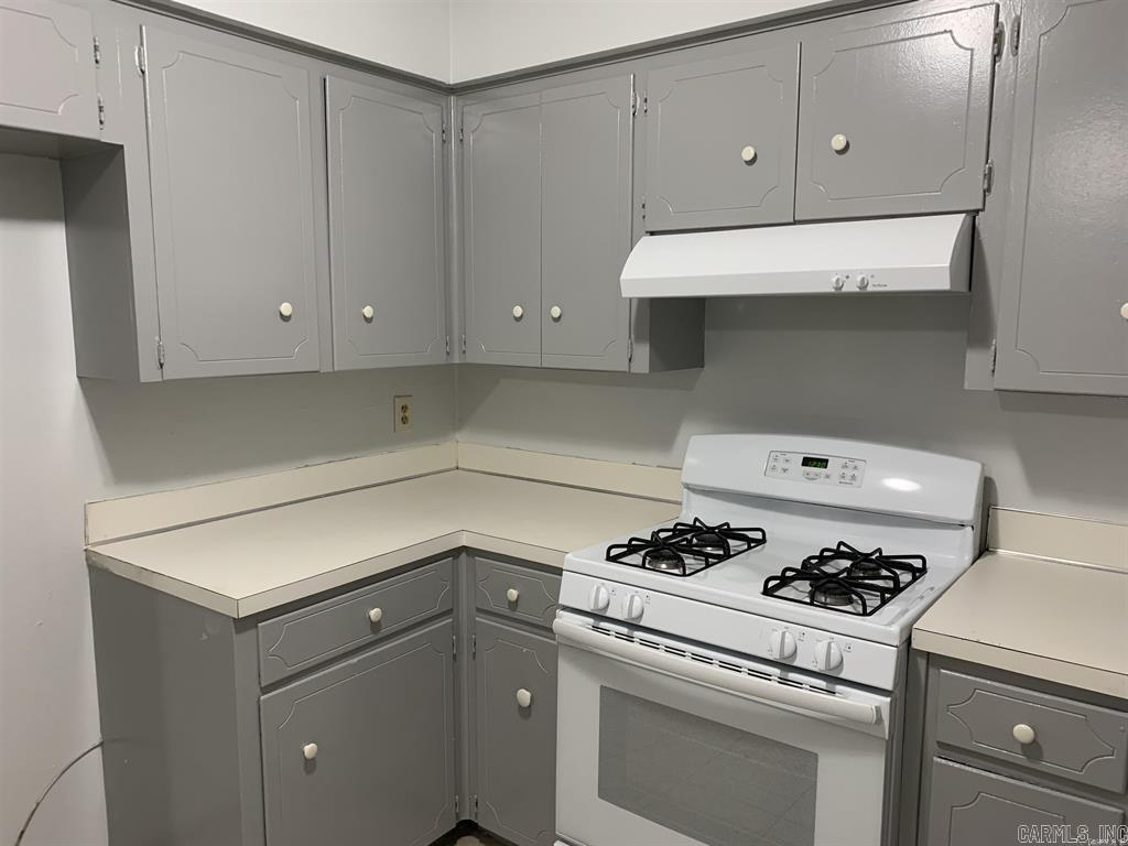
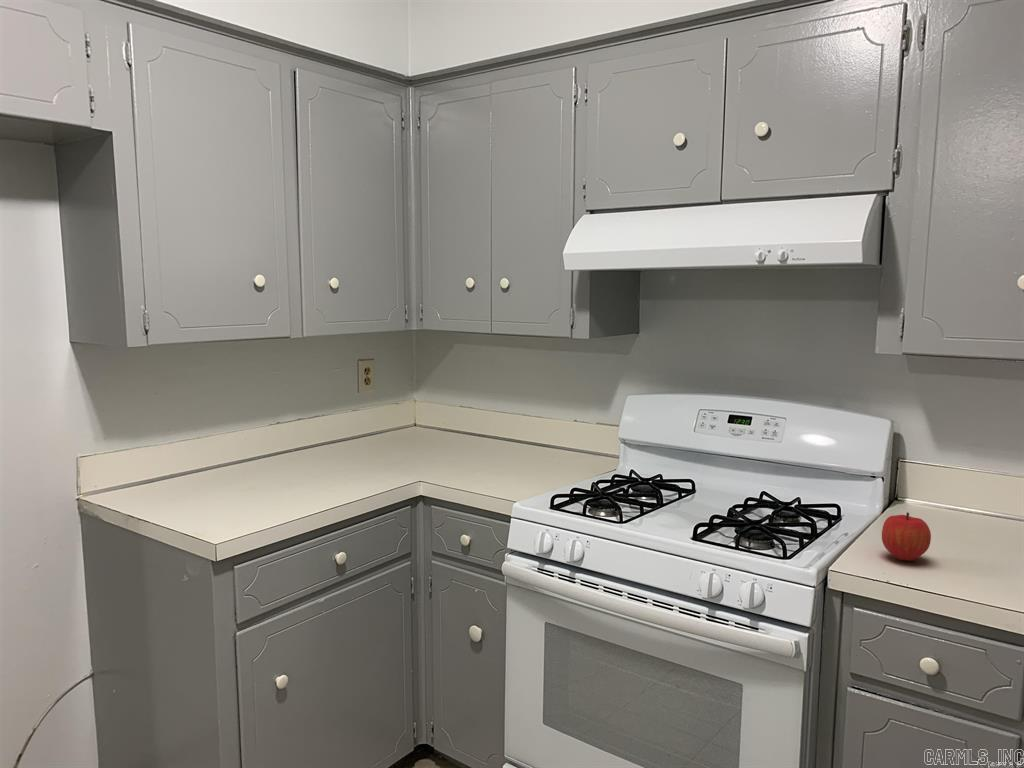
+ fruit (905, 535)
